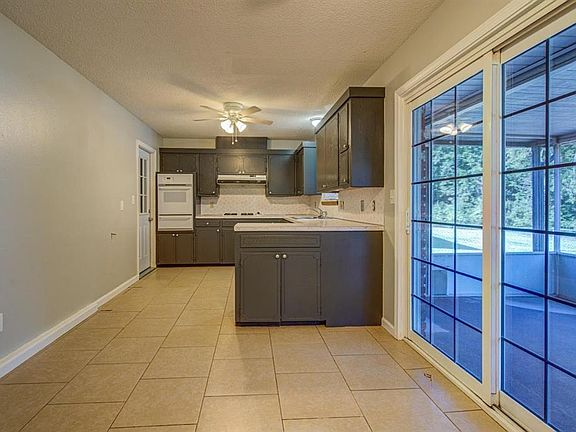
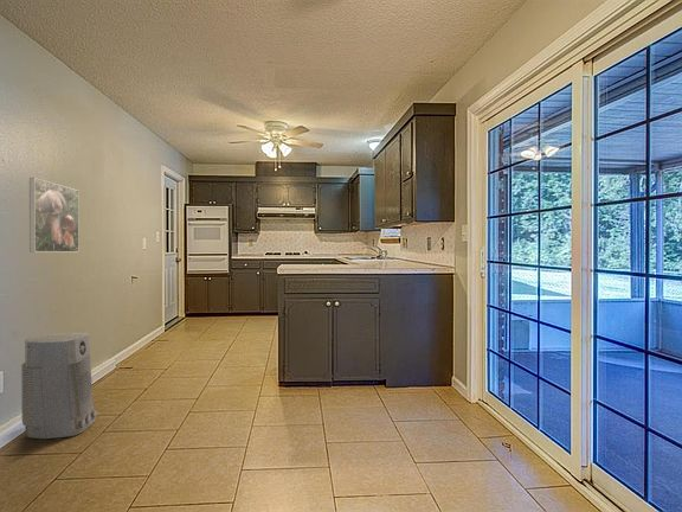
+ air purifier (57, 382)
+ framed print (56, 218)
